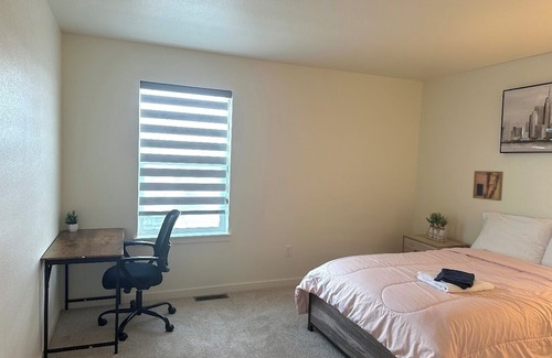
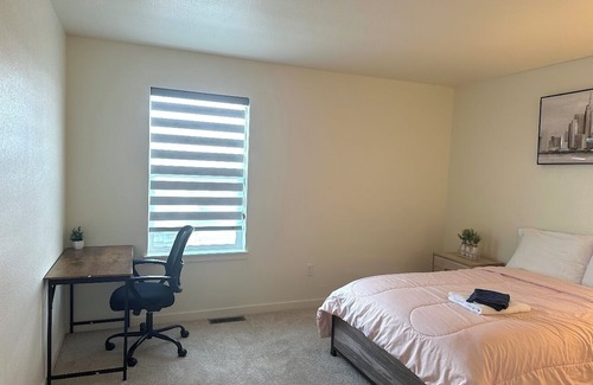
- wall art (487, 185)
